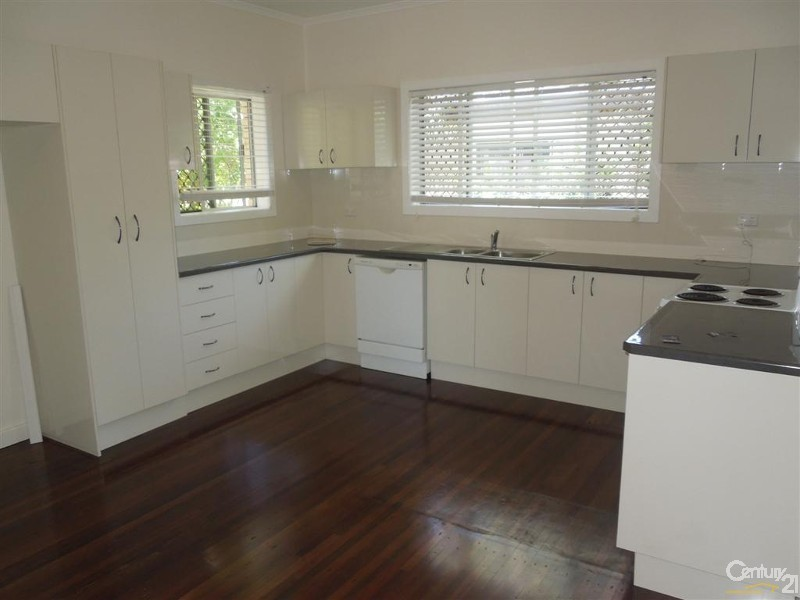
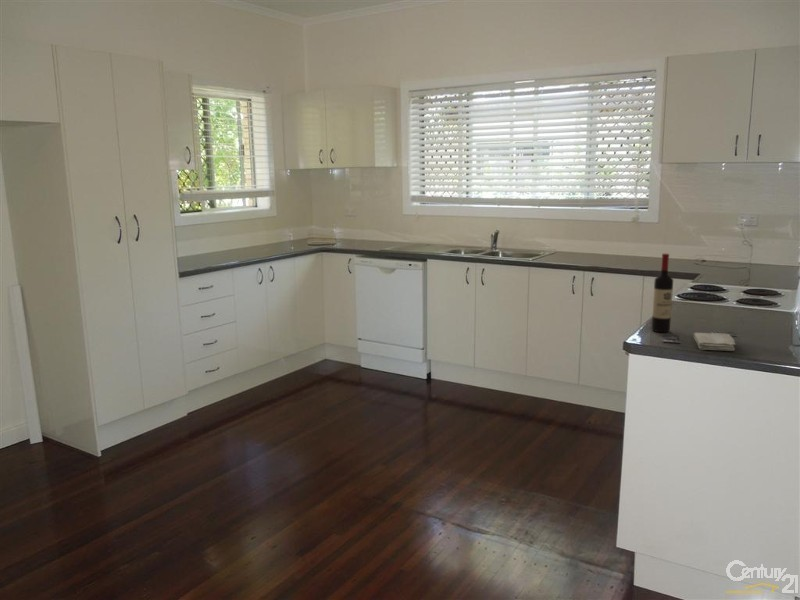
+ washcloth (713, 340)
+ wine bottle (663, 292)
